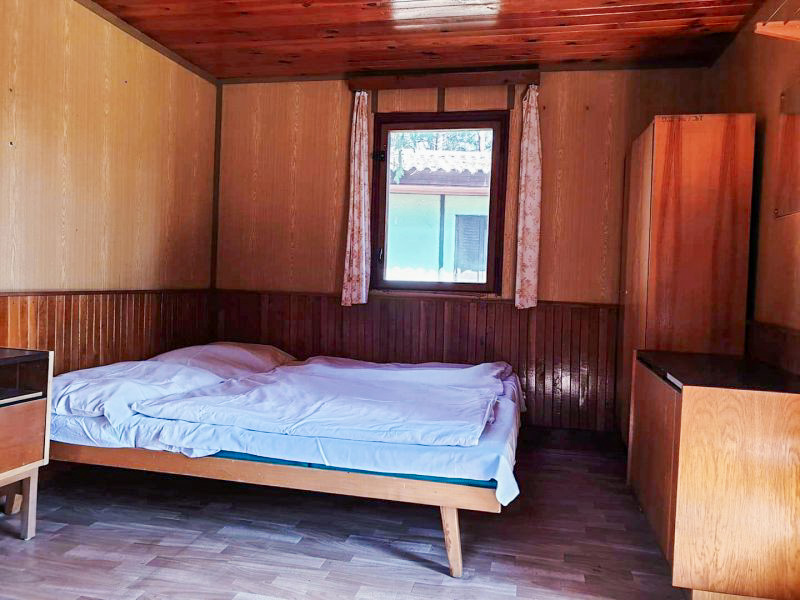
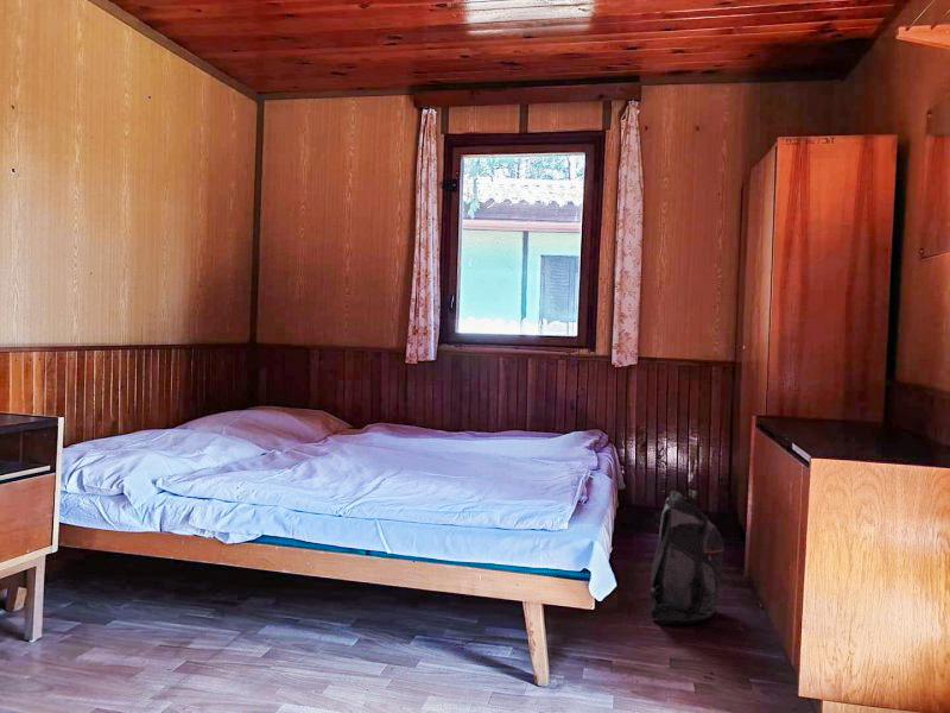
+ backpack (678, 549)
